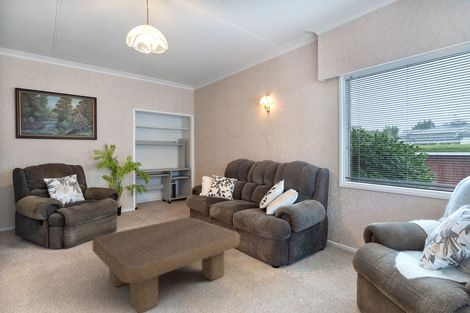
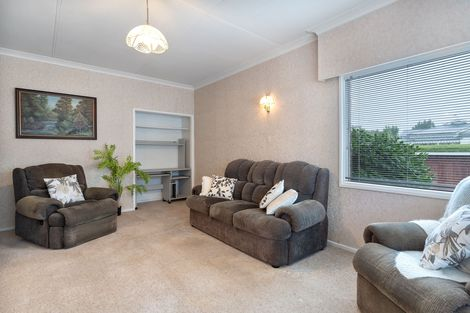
- coffee table (168, 256)
